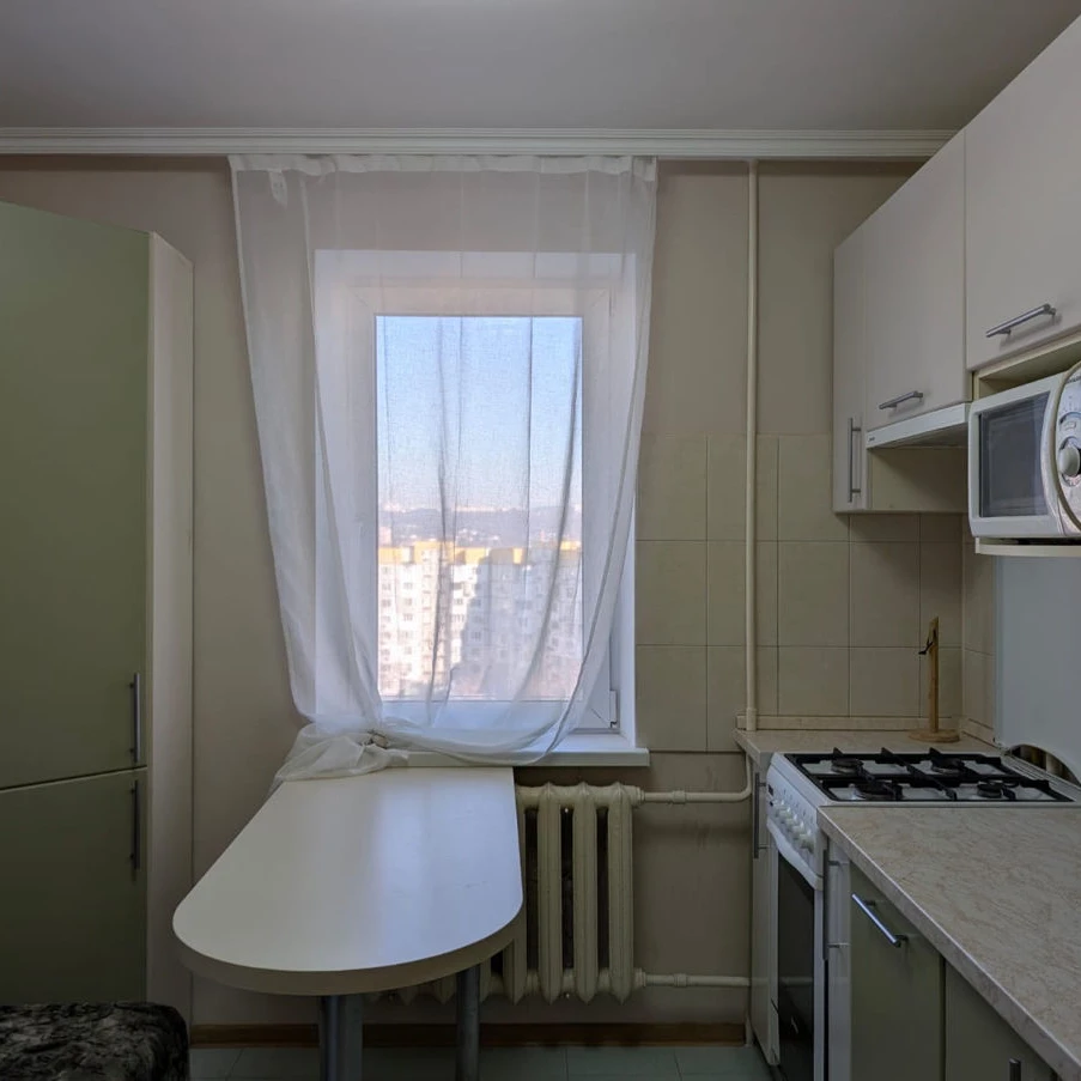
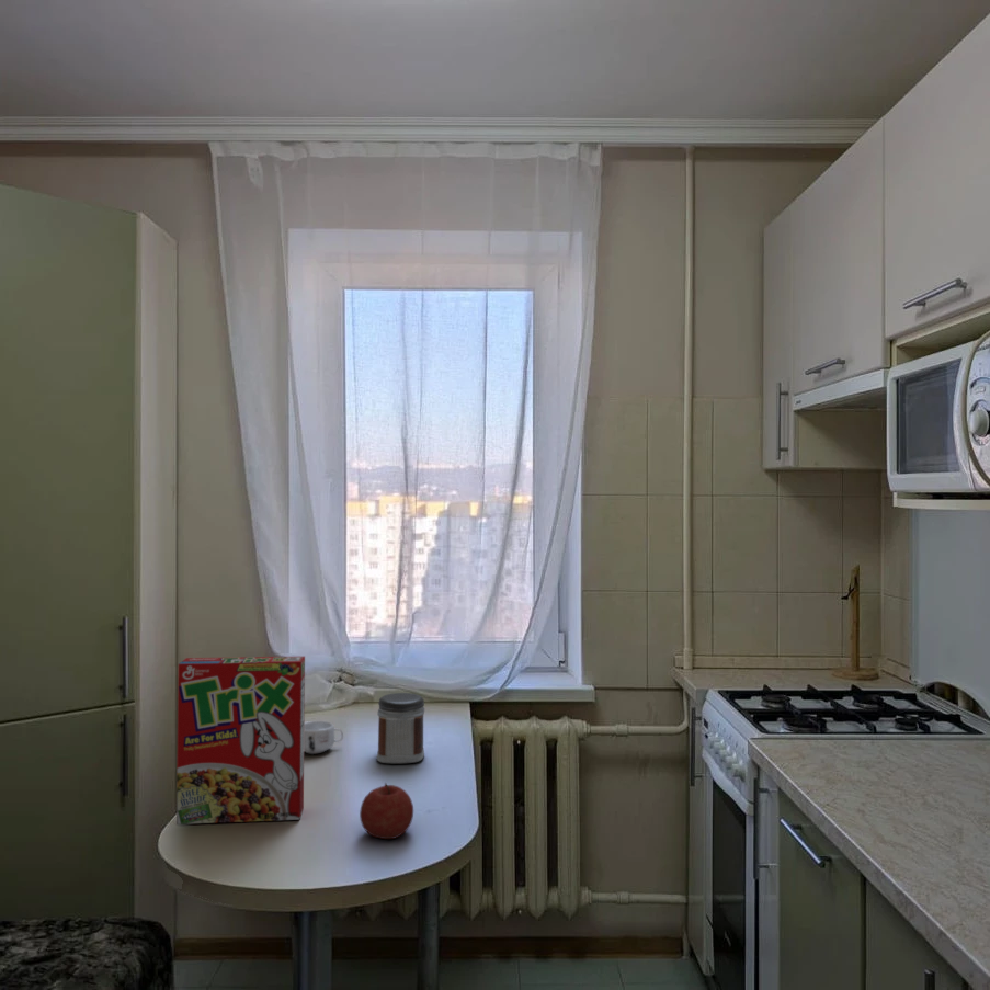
+ fruit (386, 807)
+ jar (400, 727)
+ mug (319, 737)
+ cereal box (242, 738)
